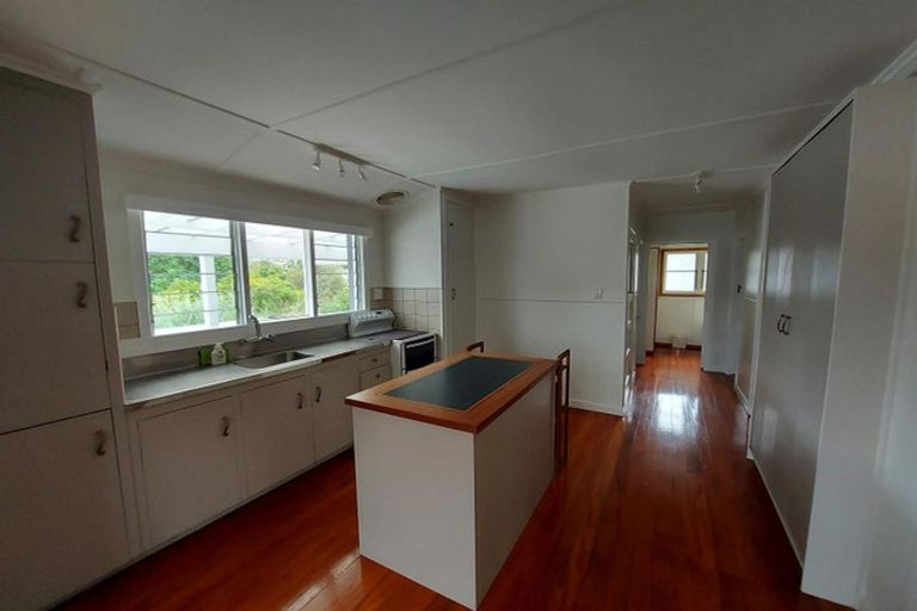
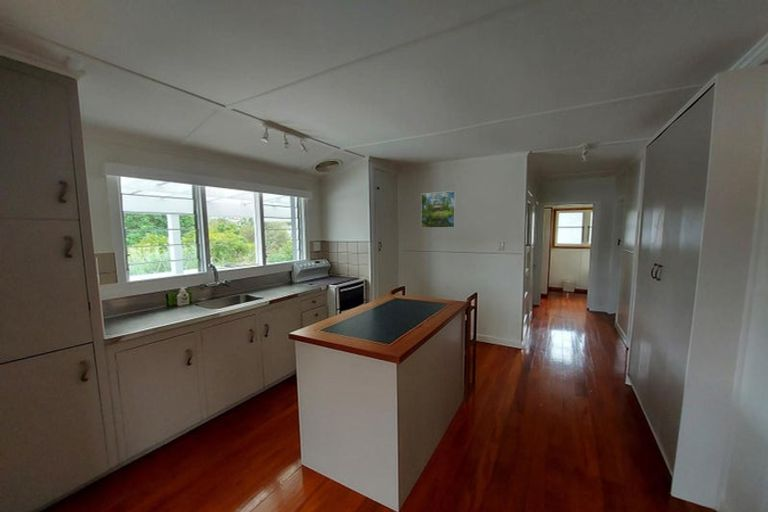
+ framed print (437, 210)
